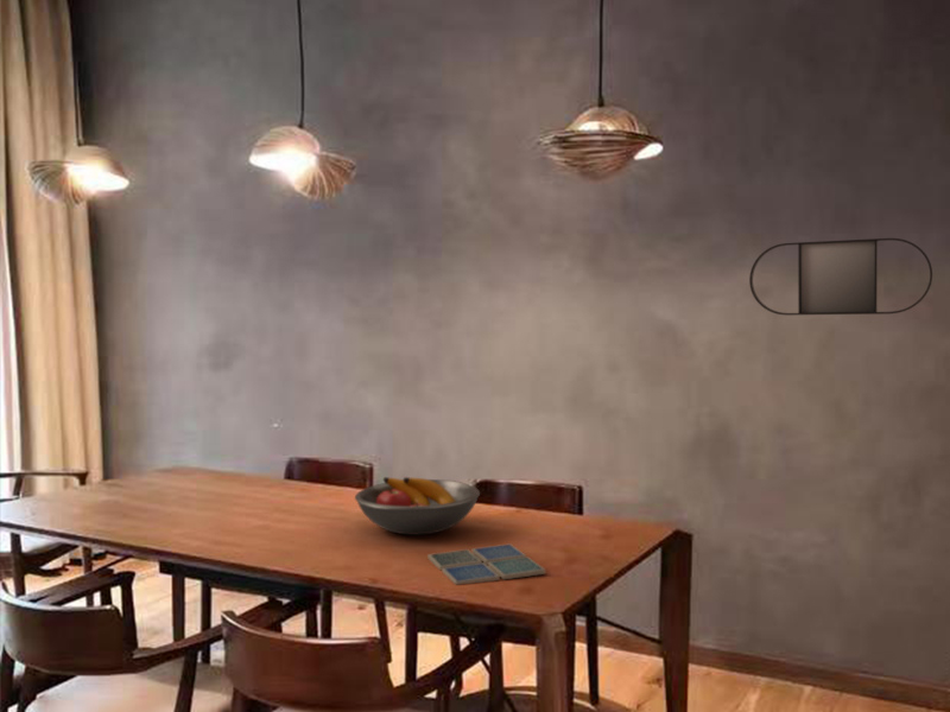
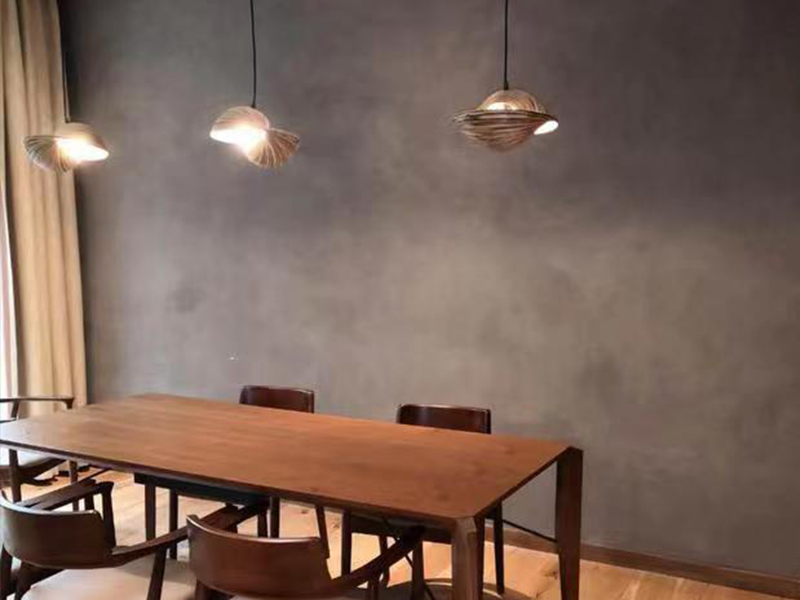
- home mirror (837, 278)
- drink coaster (484, 564)
- fruit bowl (417, 506)
